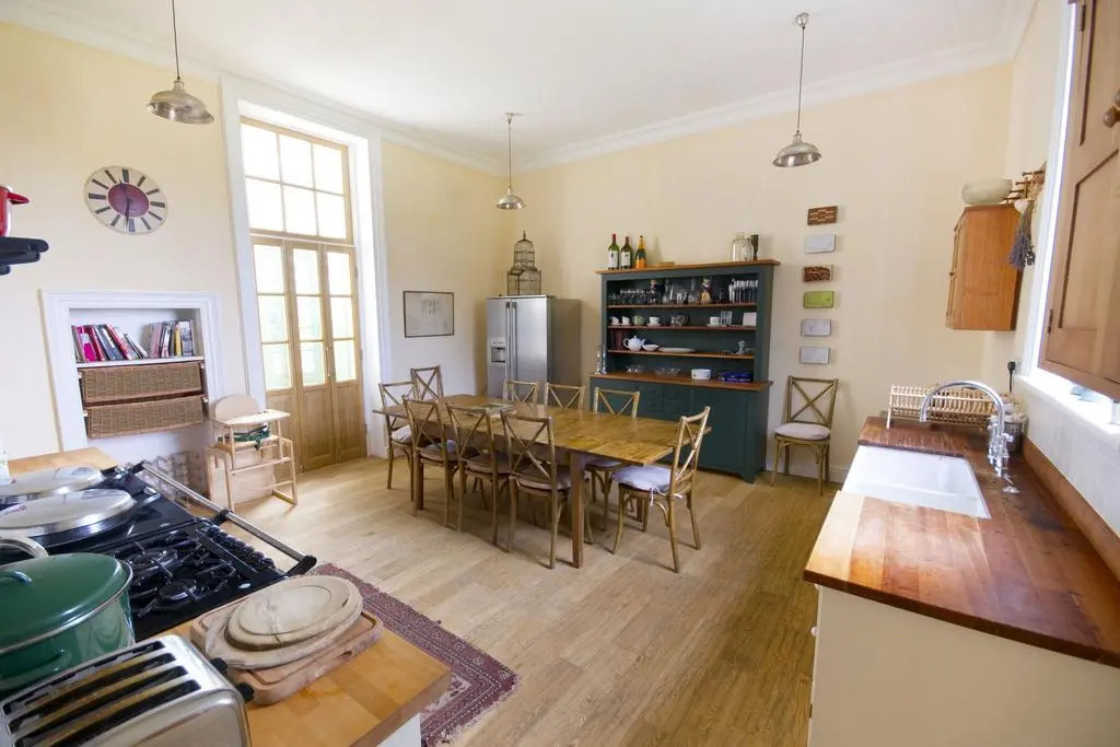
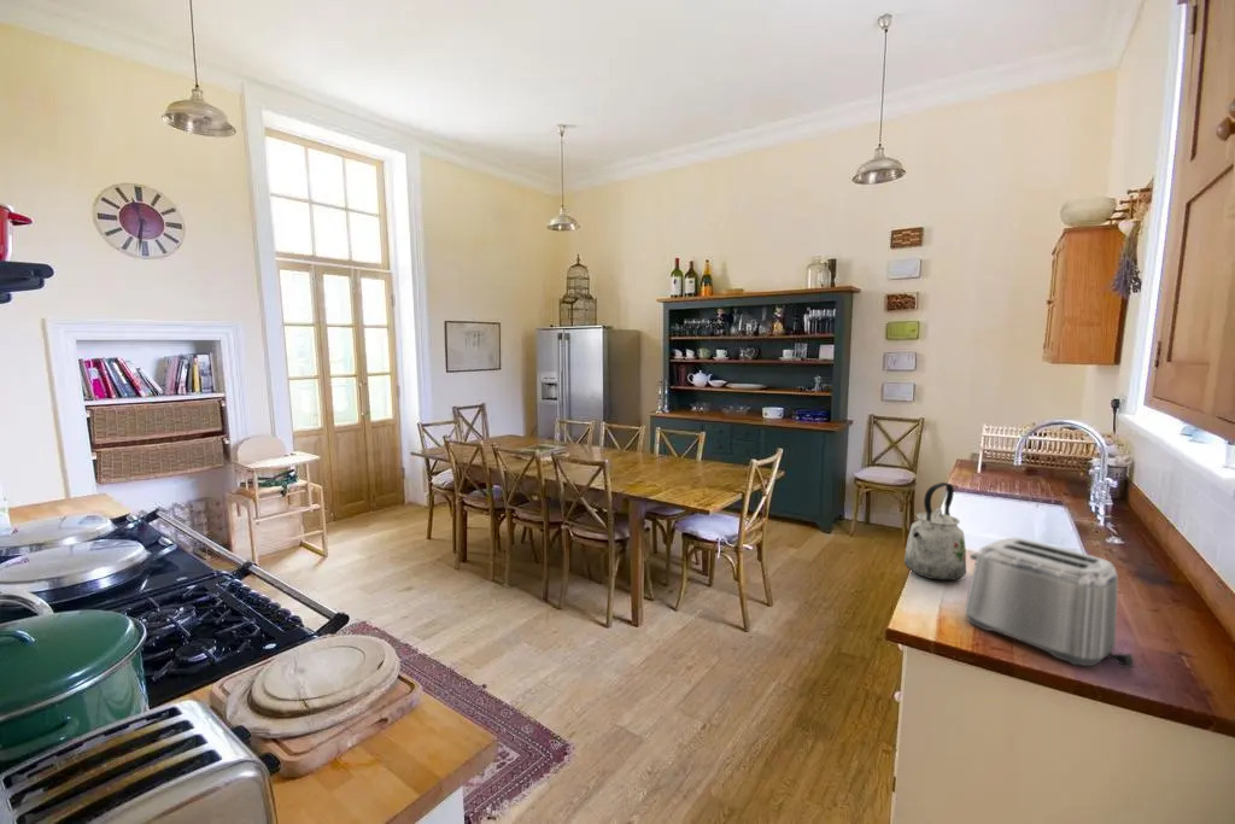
+ toaster (1044, 596)
+ kettle (931, 531)
